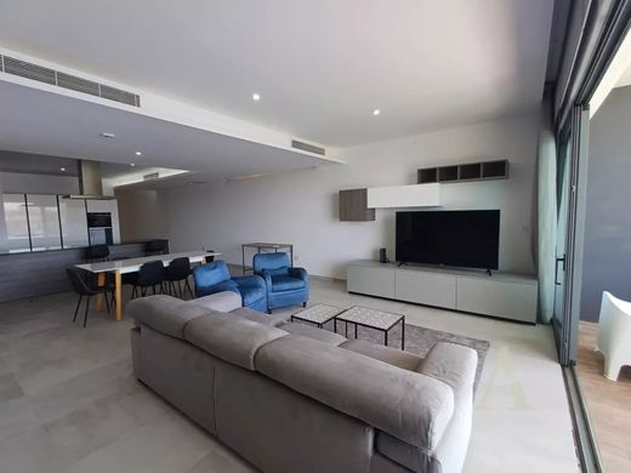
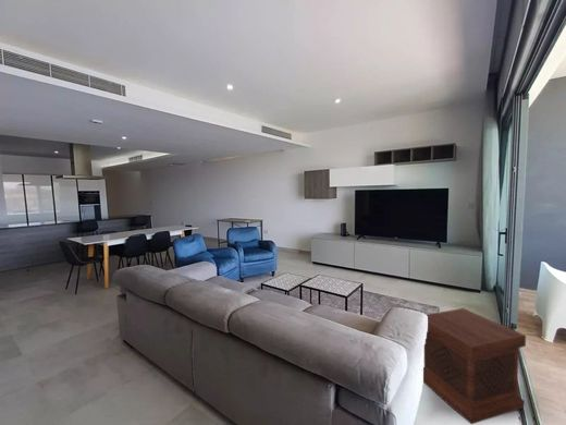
+ side table (466, 357)
